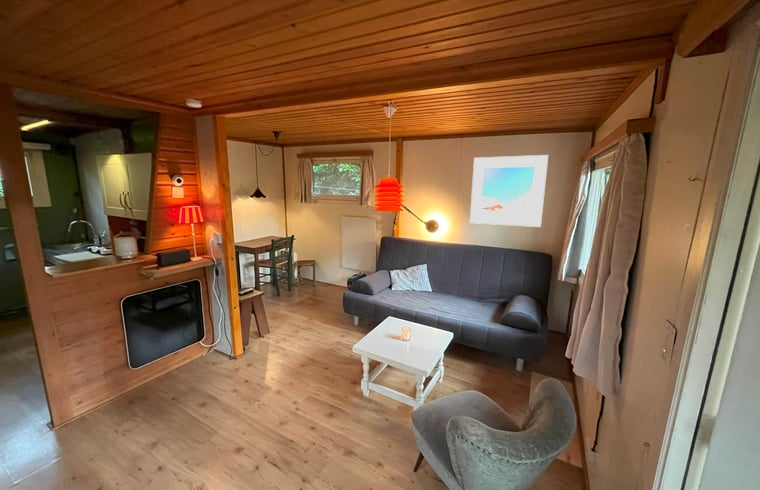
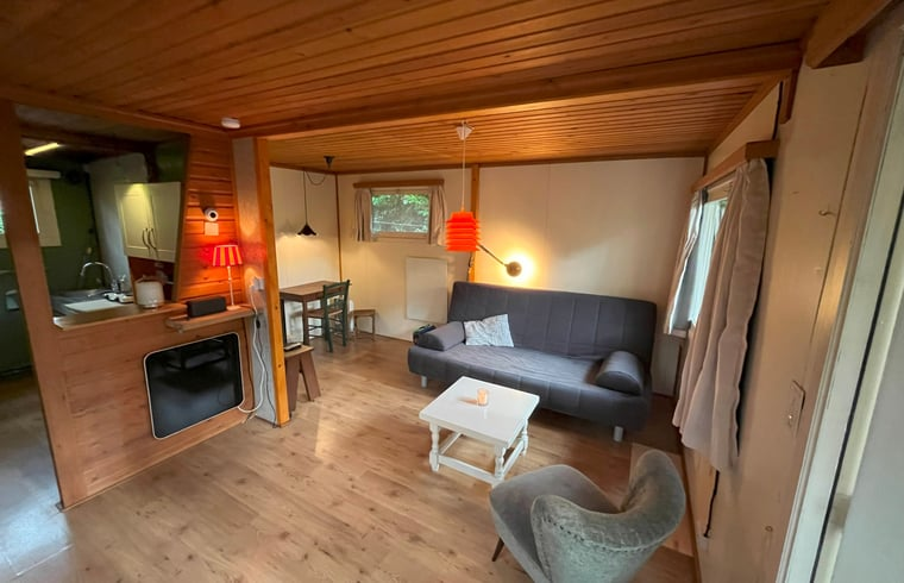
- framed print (506, 191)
